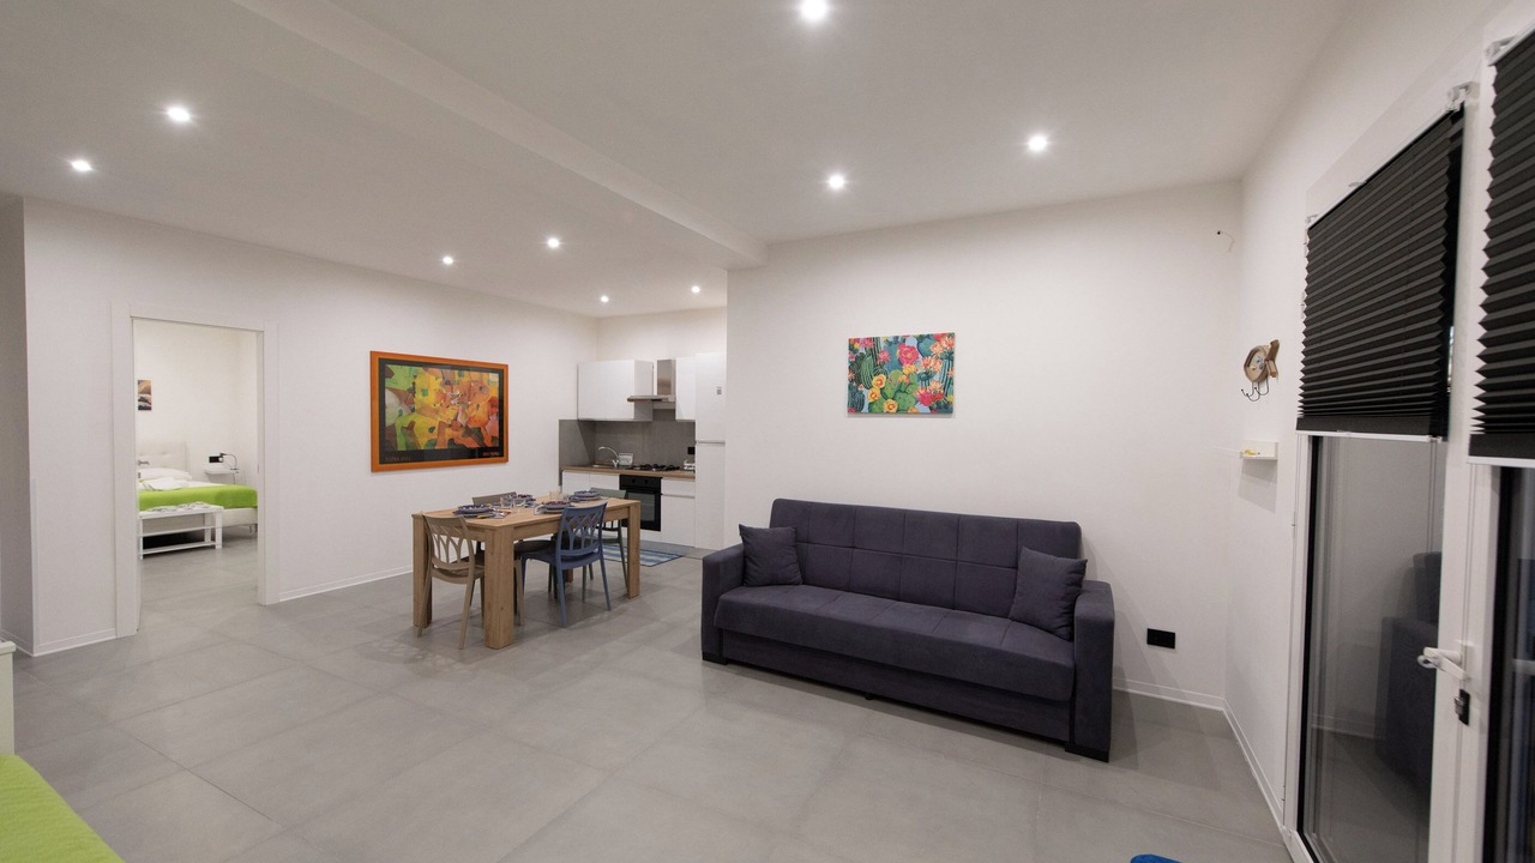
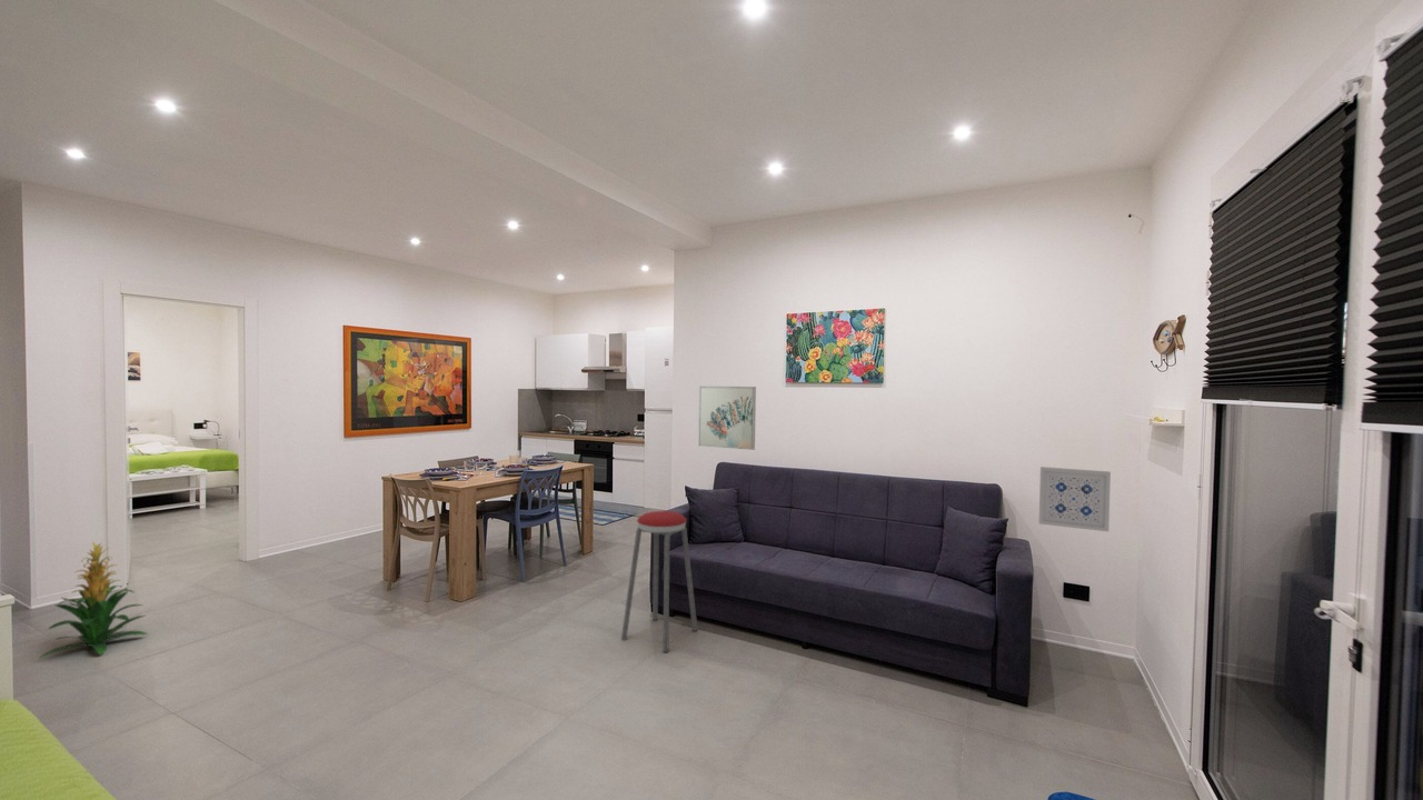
+ wall art (726, 417)
+ wall art (1073, 498)
+ indoor plant (96, 593)
+ music stool (664, 574)
